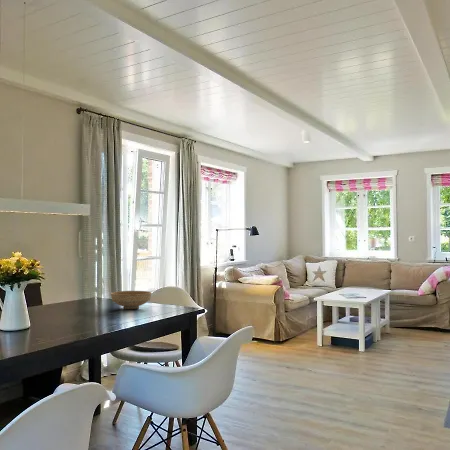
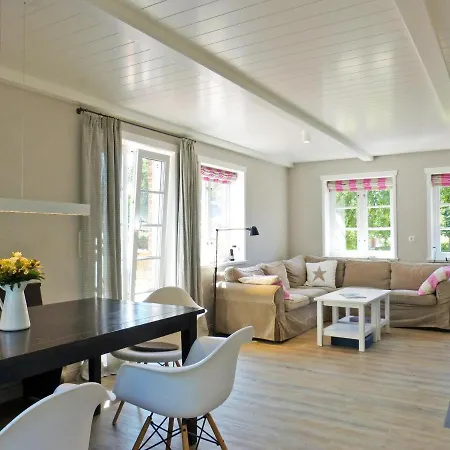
- bowl (131, 300)
